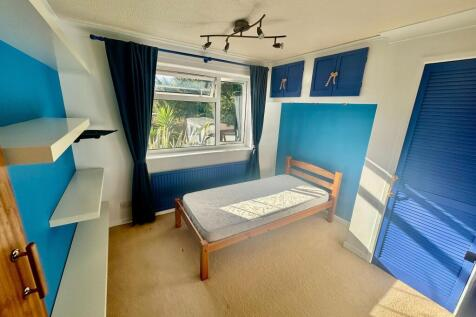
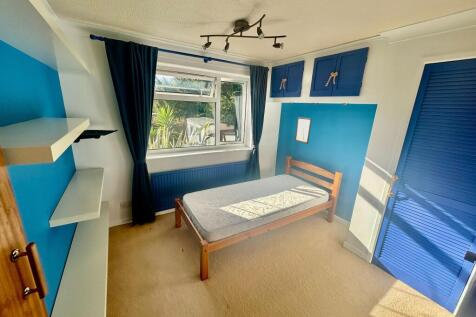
+ wall art (302, 130)
